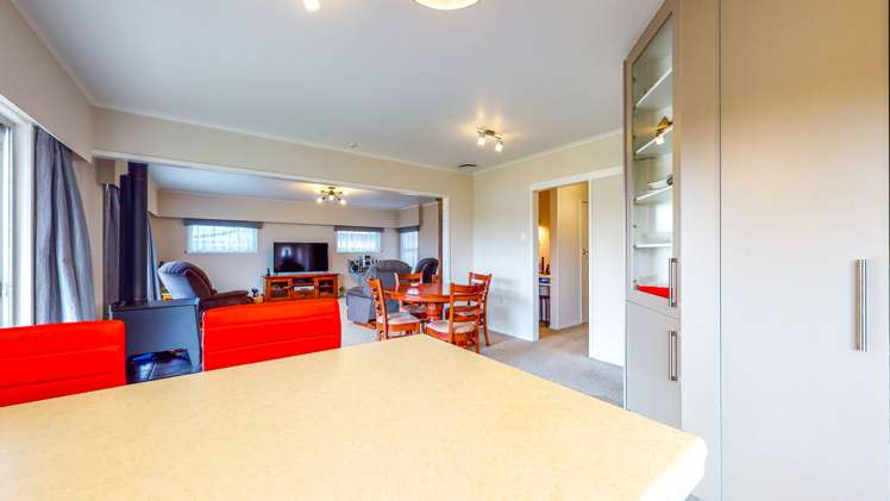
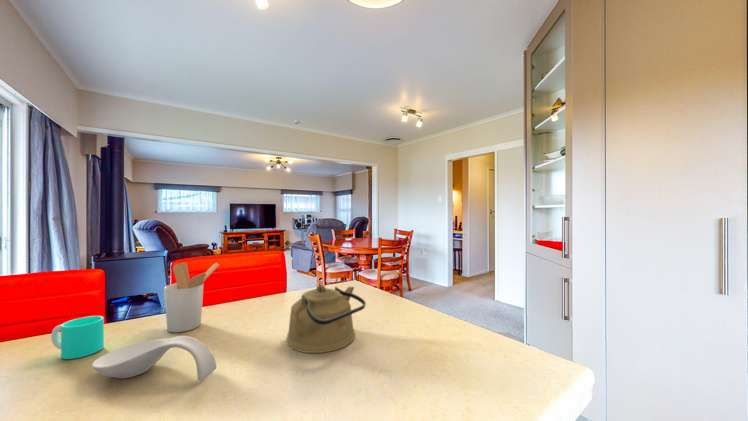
+ spoon rest (157, 354)
+ cup (76, 336)
+ kettle (327, 308)
+ utensil holder (194, 293)
